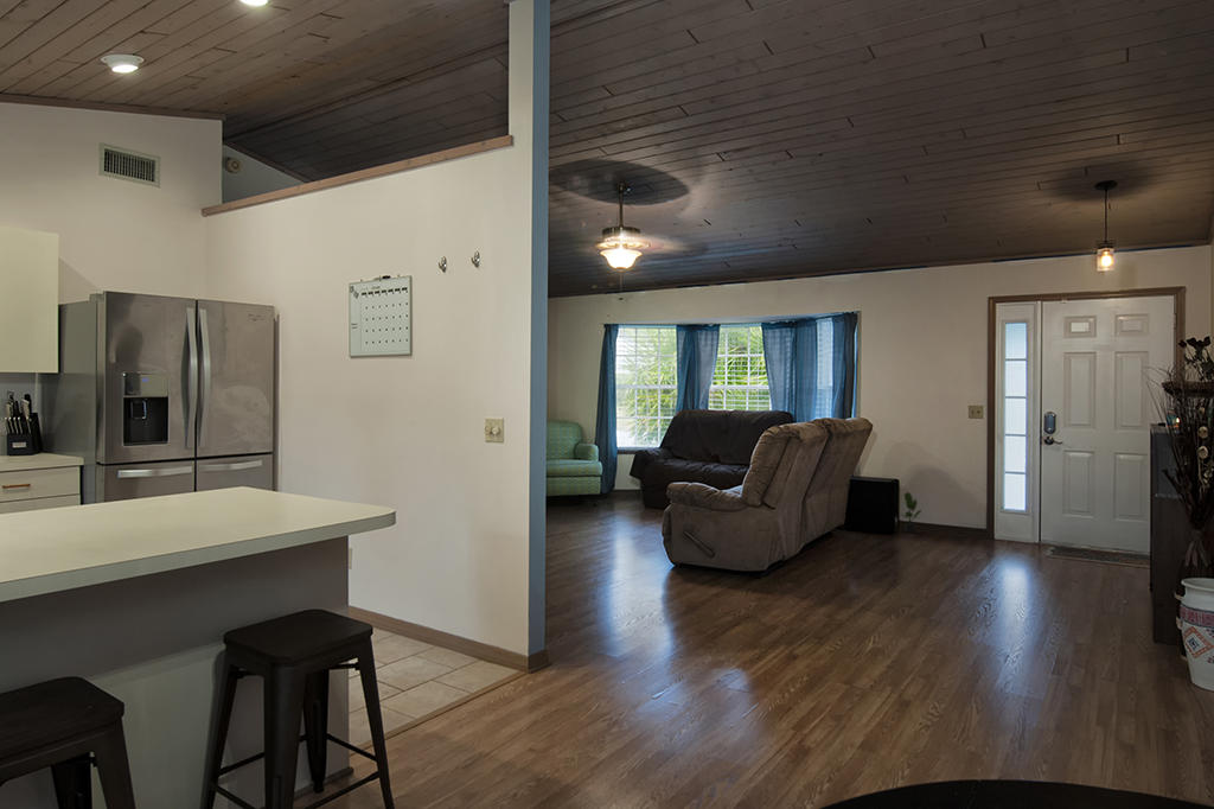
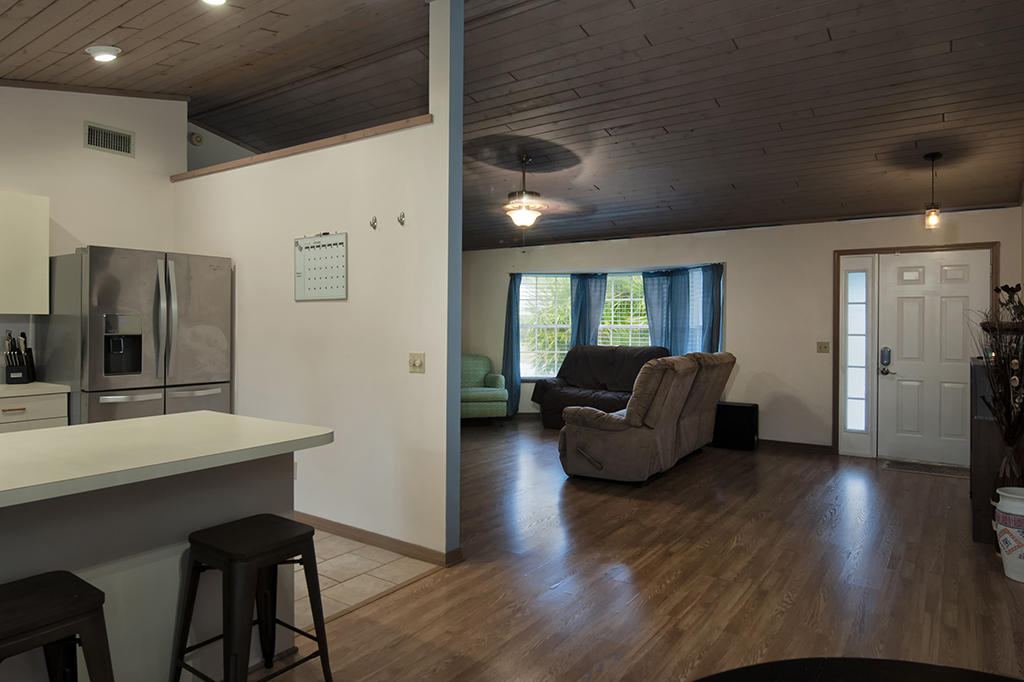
- potted plant (909, 511)
